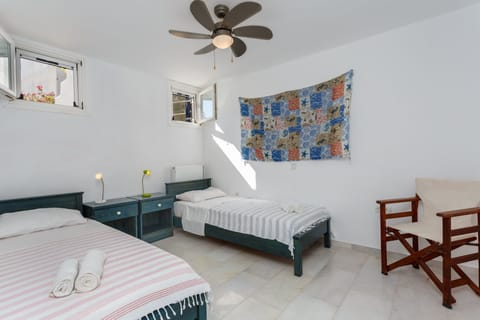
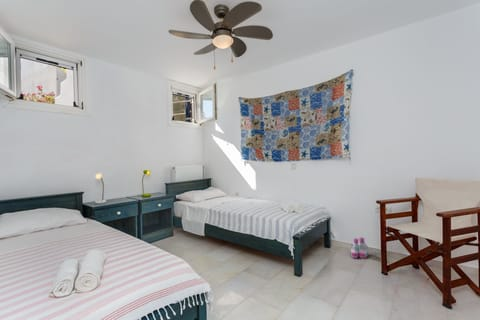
+ boots (358, 246)
